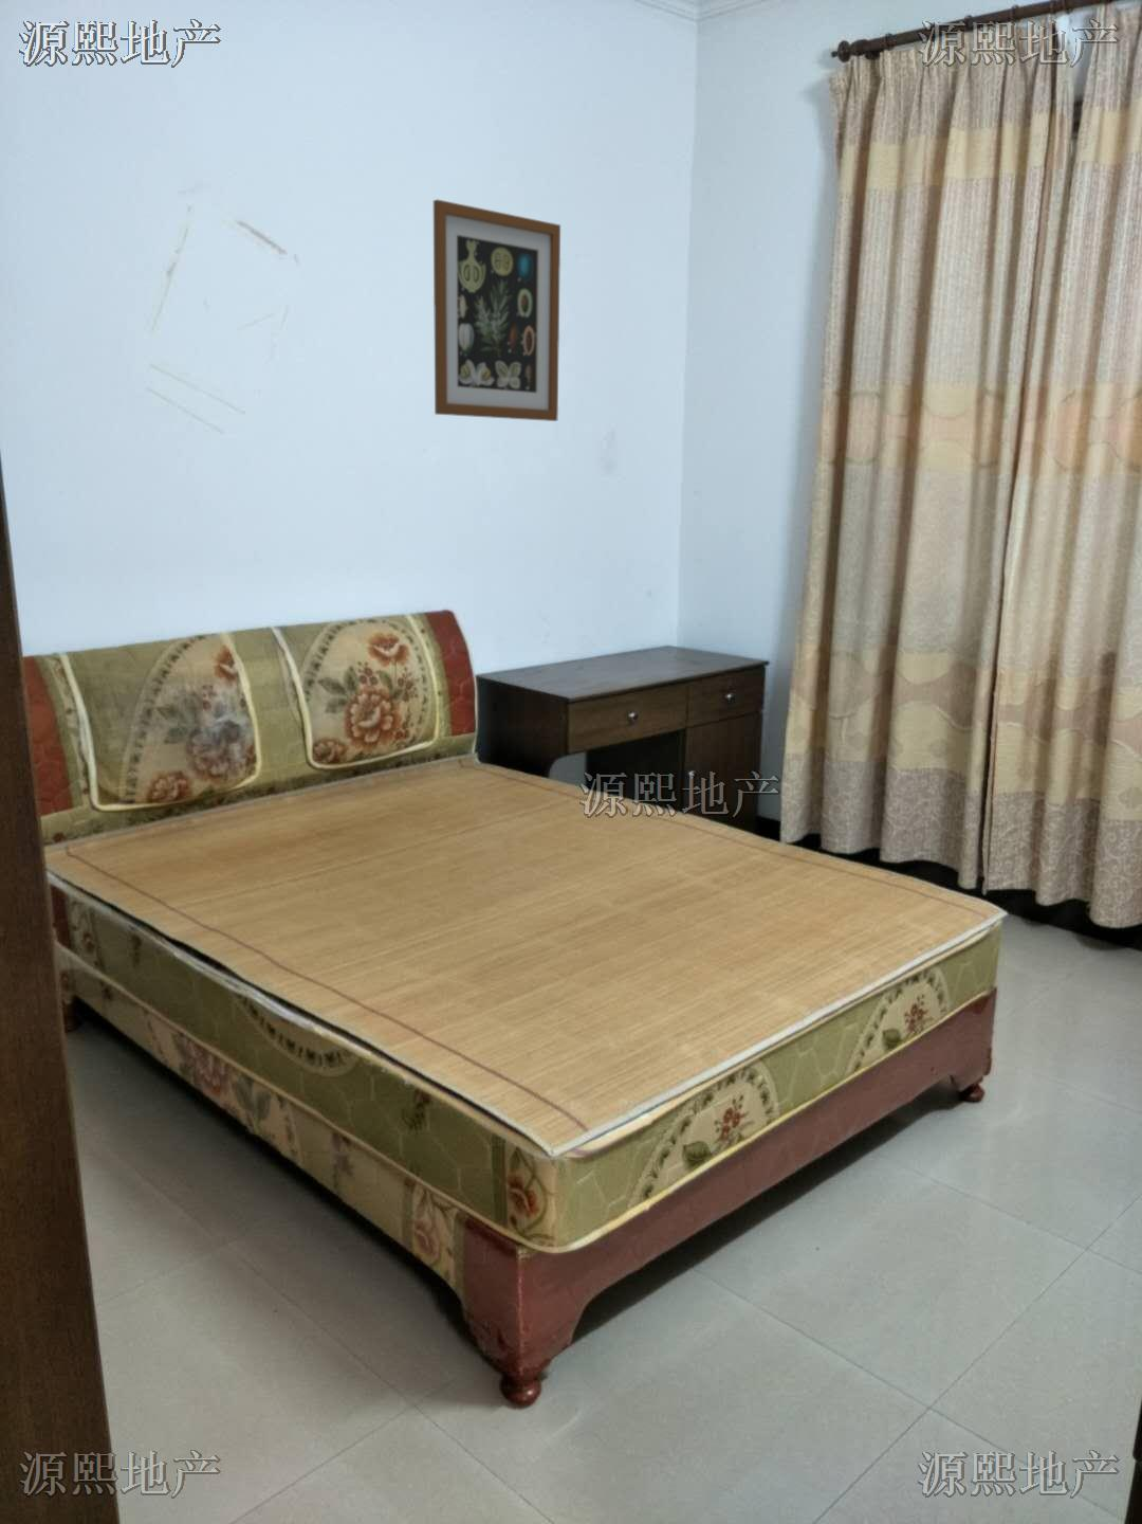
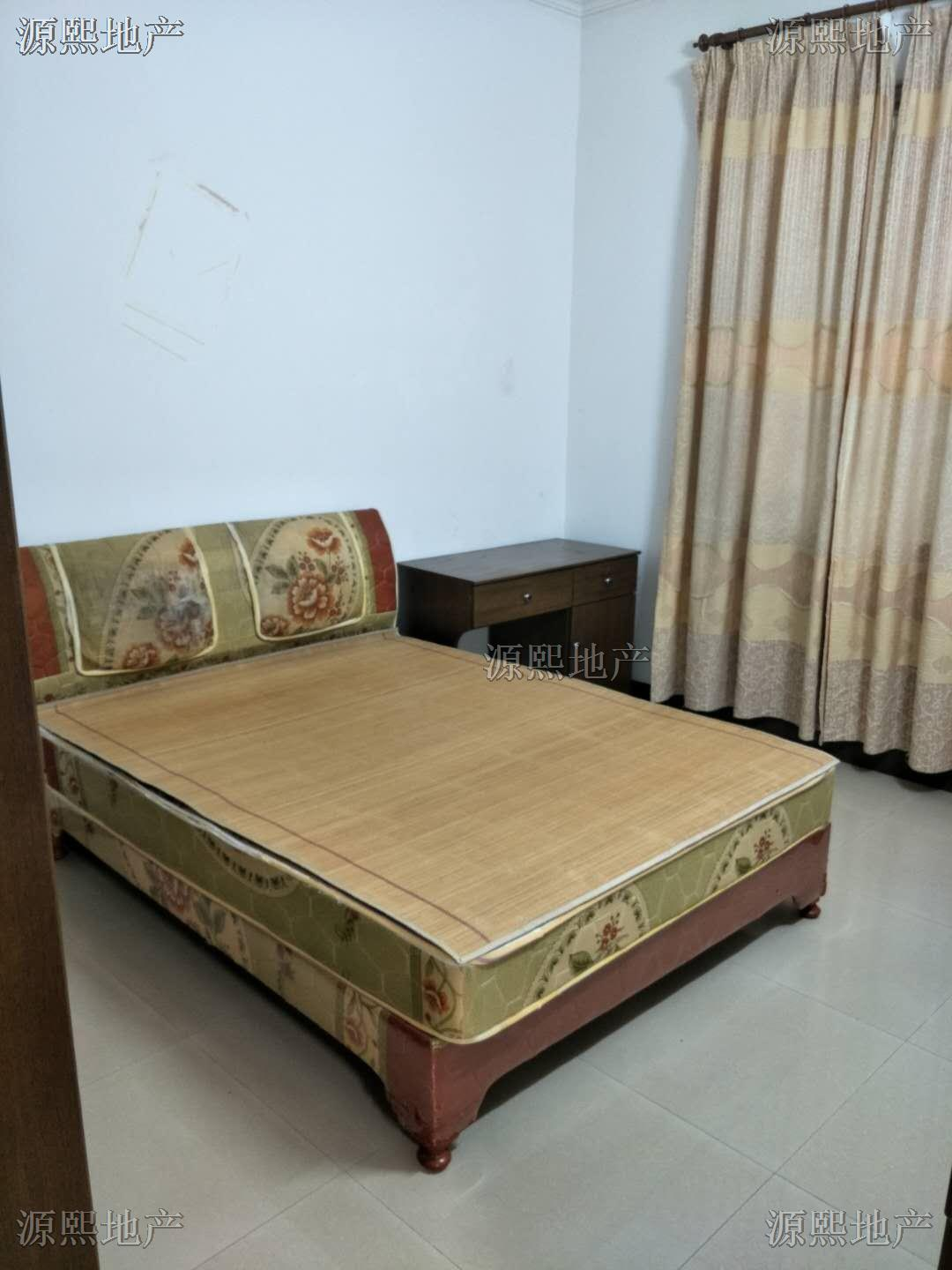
- wall art (499, 317)
